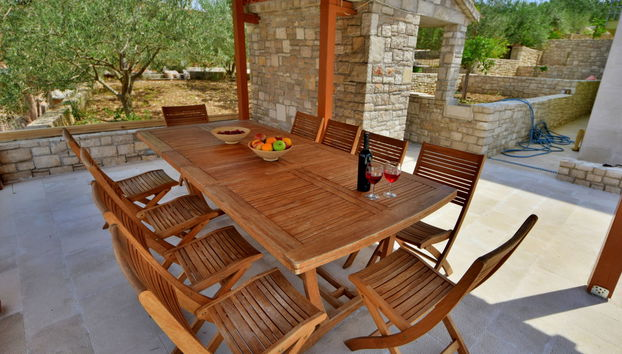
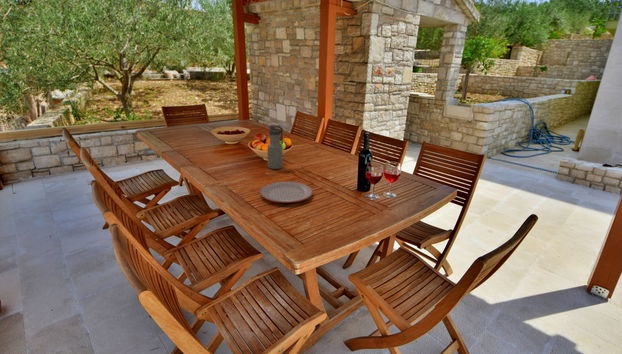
+ water bottle (275, 146)
+ plate (286, 192)
